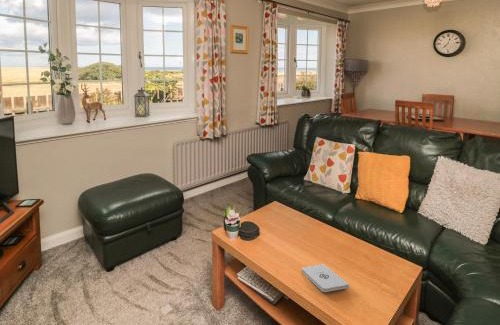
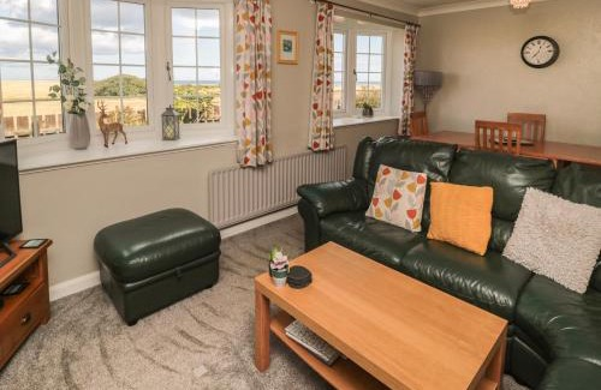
- notepad (323, 277)
